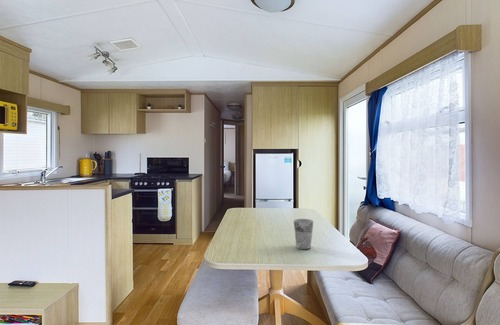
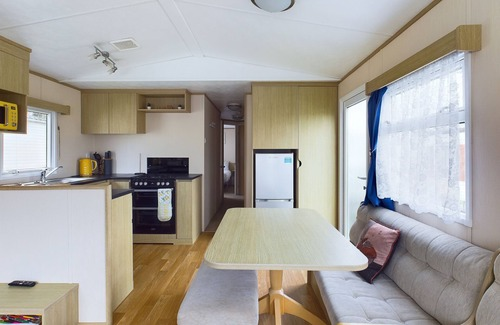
- cup (303, 233)
